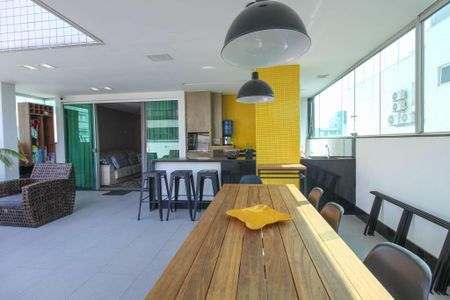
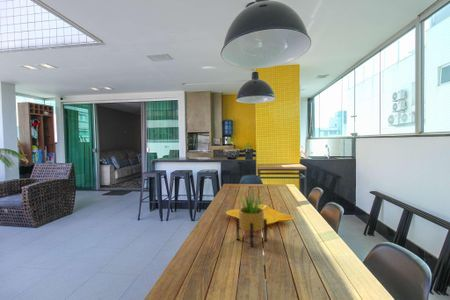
+ potted plant (251, 214)
